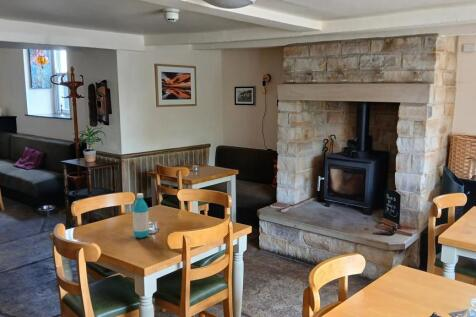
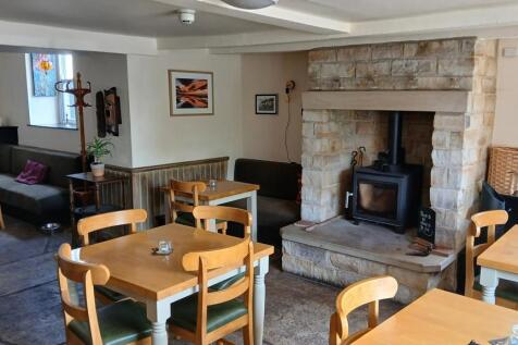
- water bottle (140, 215)
